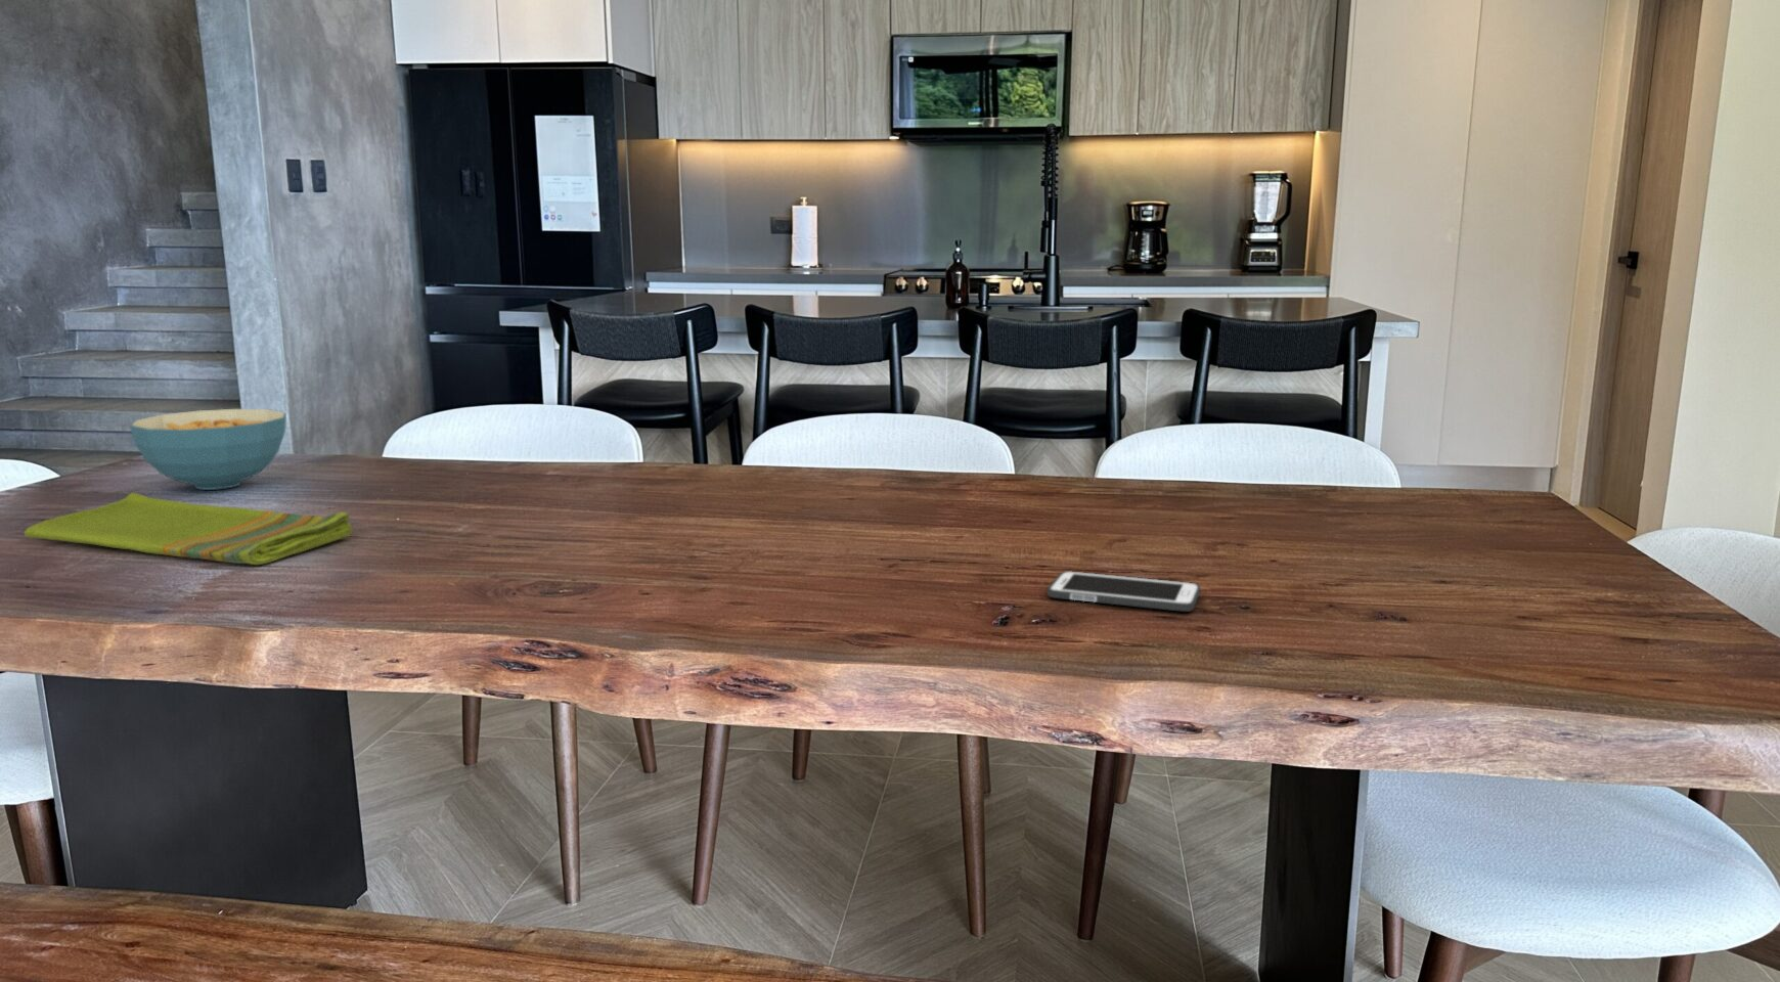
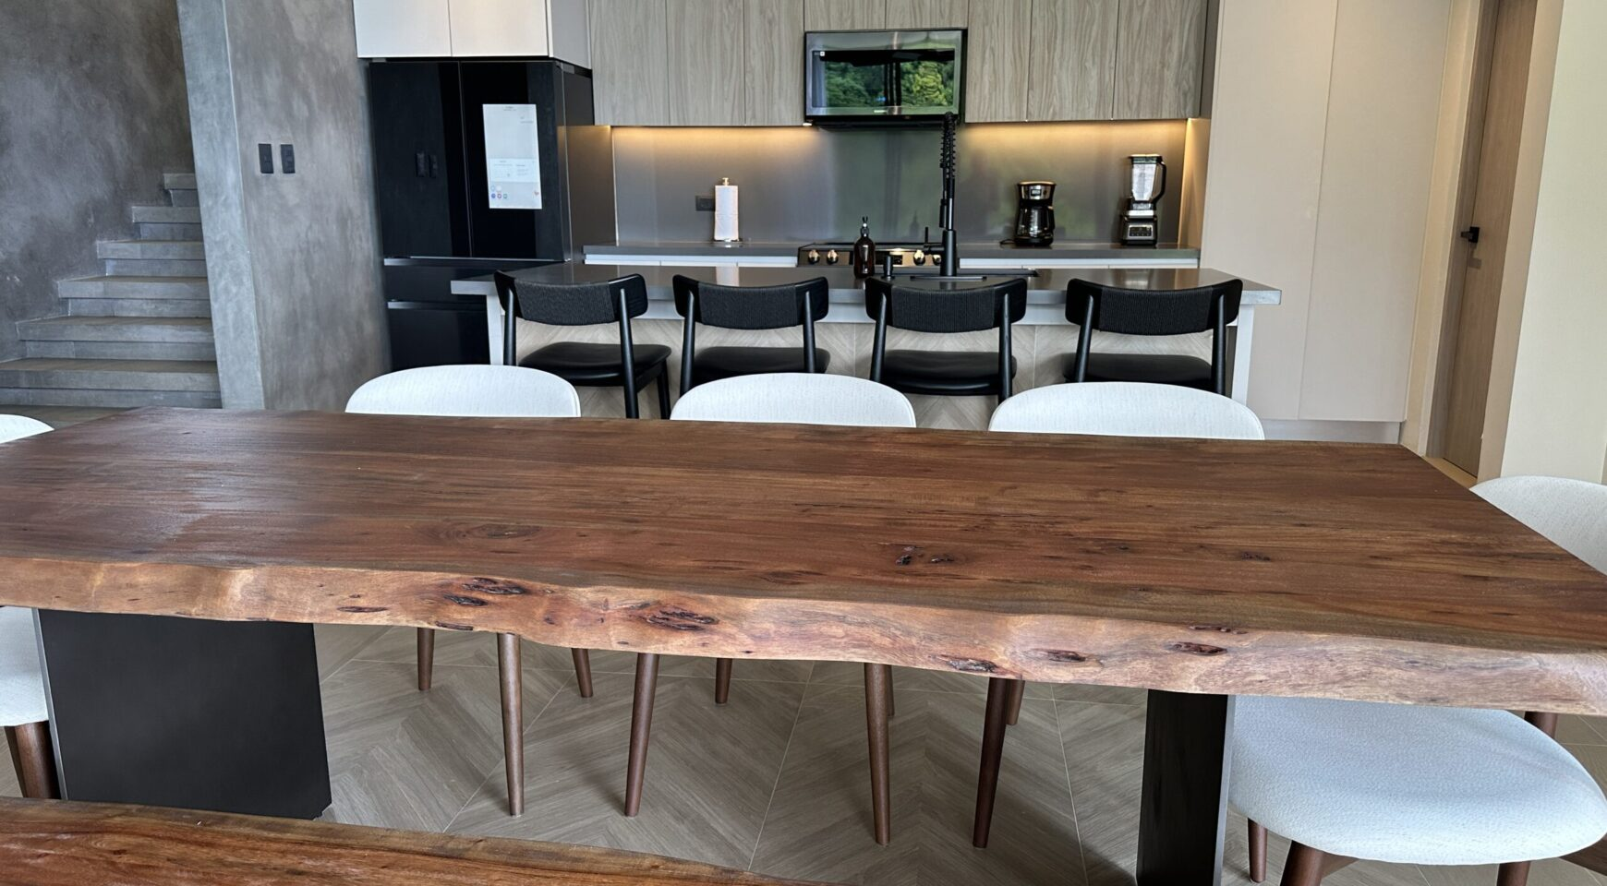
- cereal bowl (214, 452)
- dish towel (189, 526)
- cell phone (1123, 590)
